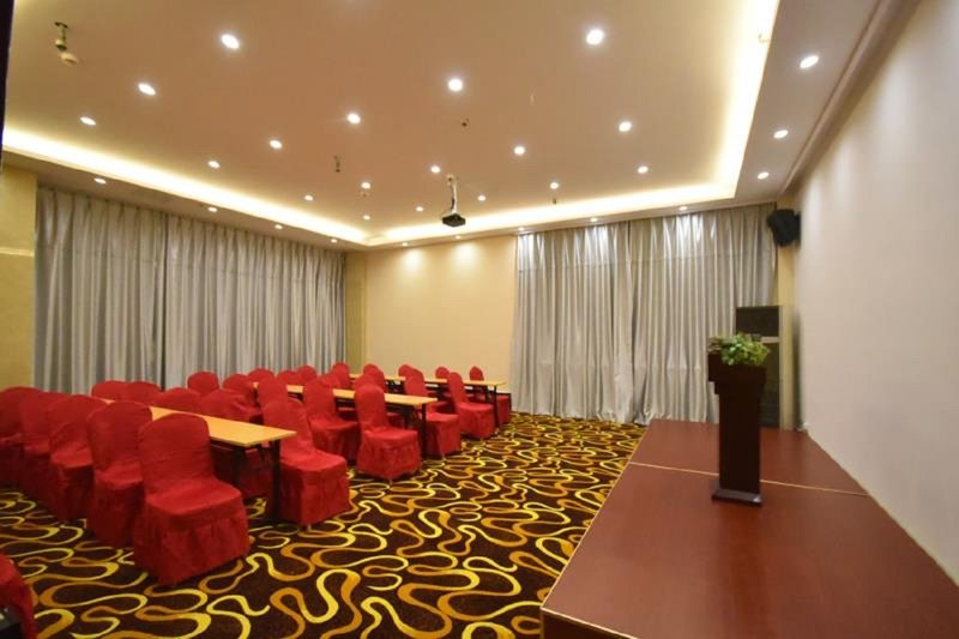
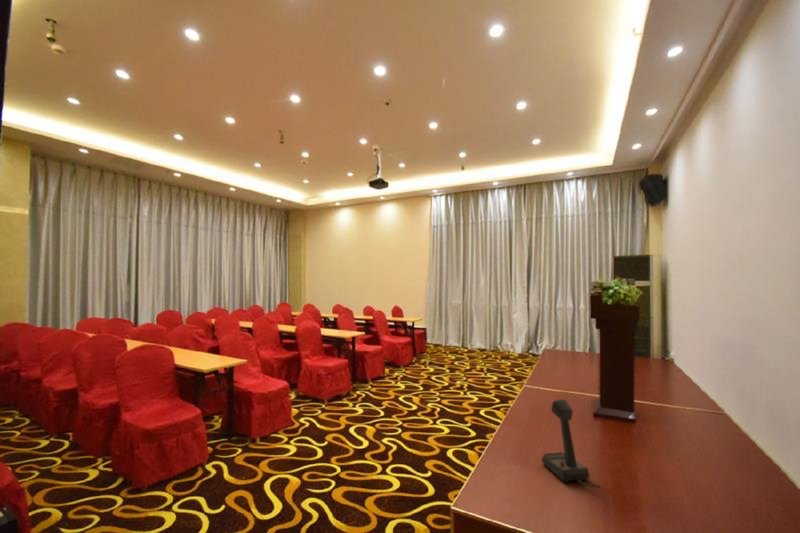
+ microphone (570, 438)
